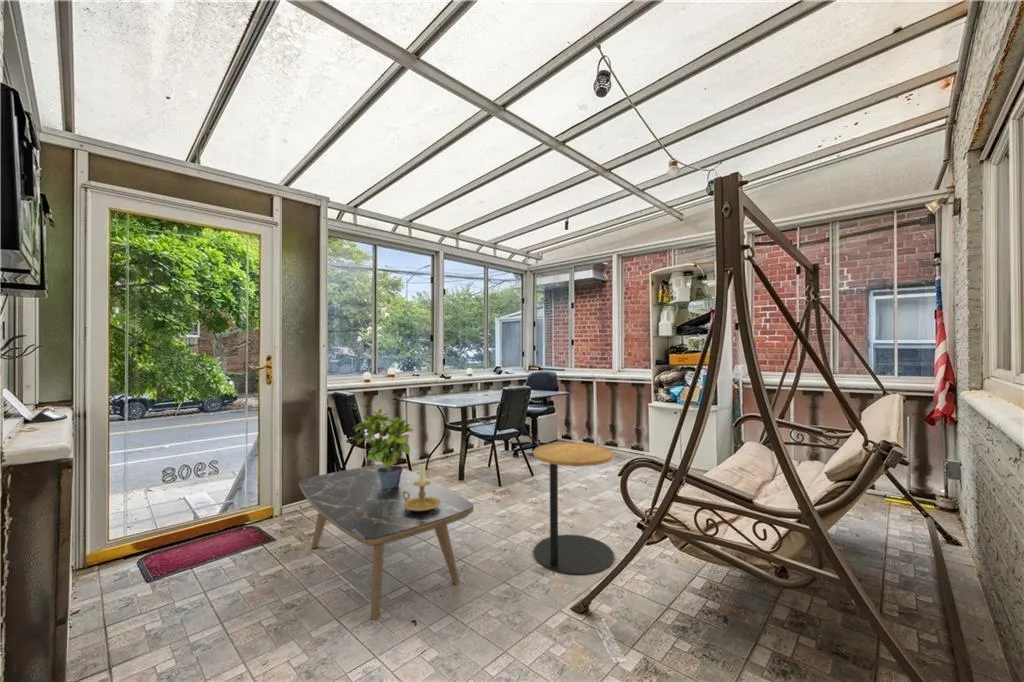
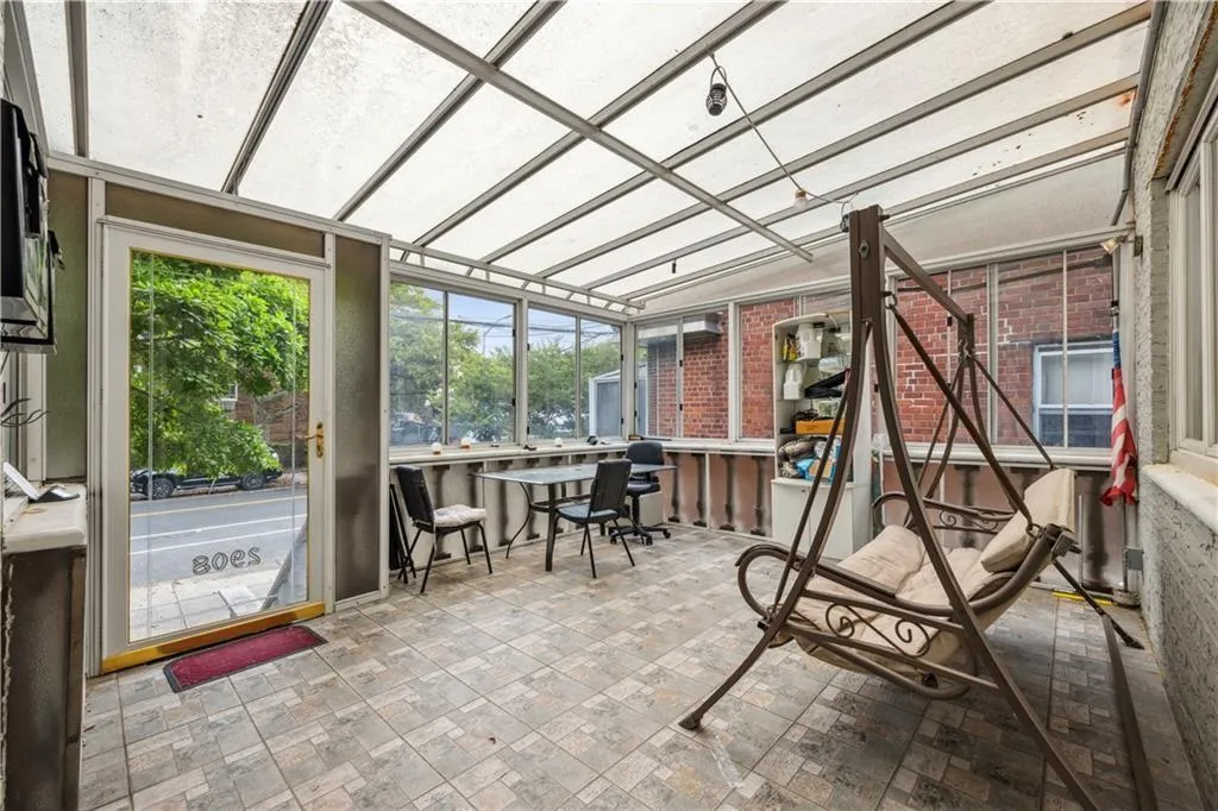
- potted plant (385, 446)
- coffee table (379, 527)
- side table (557, 502)
- candle holder (421, 484)
